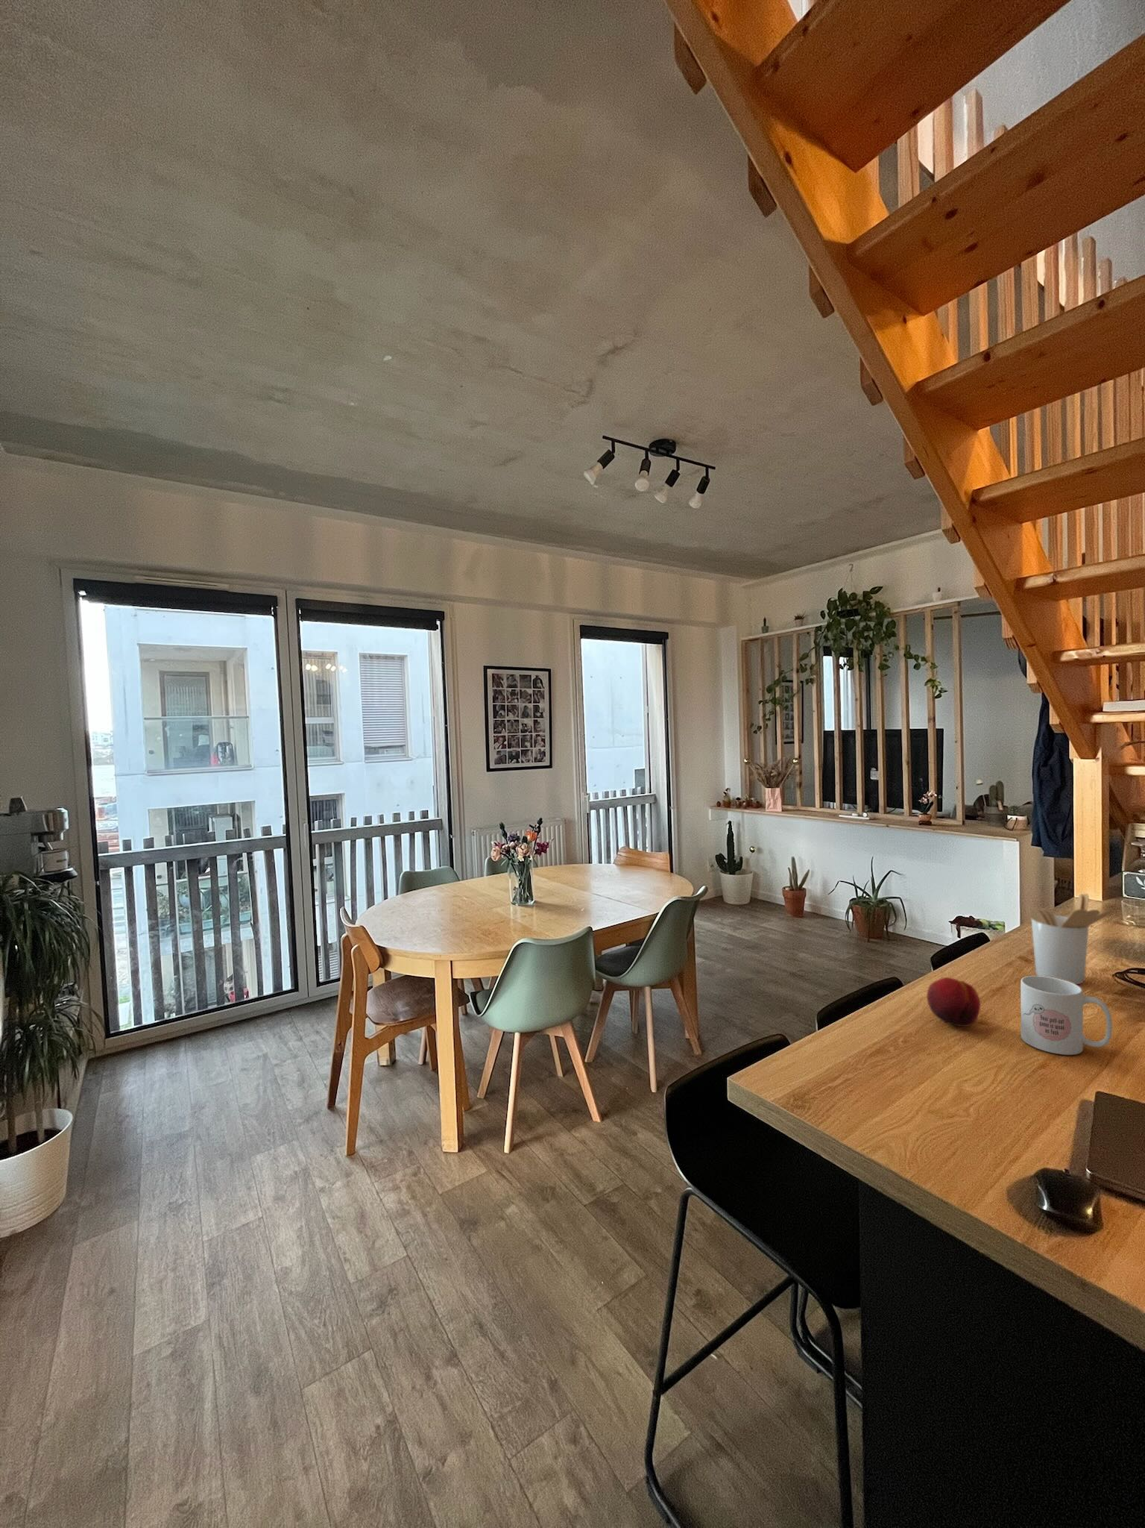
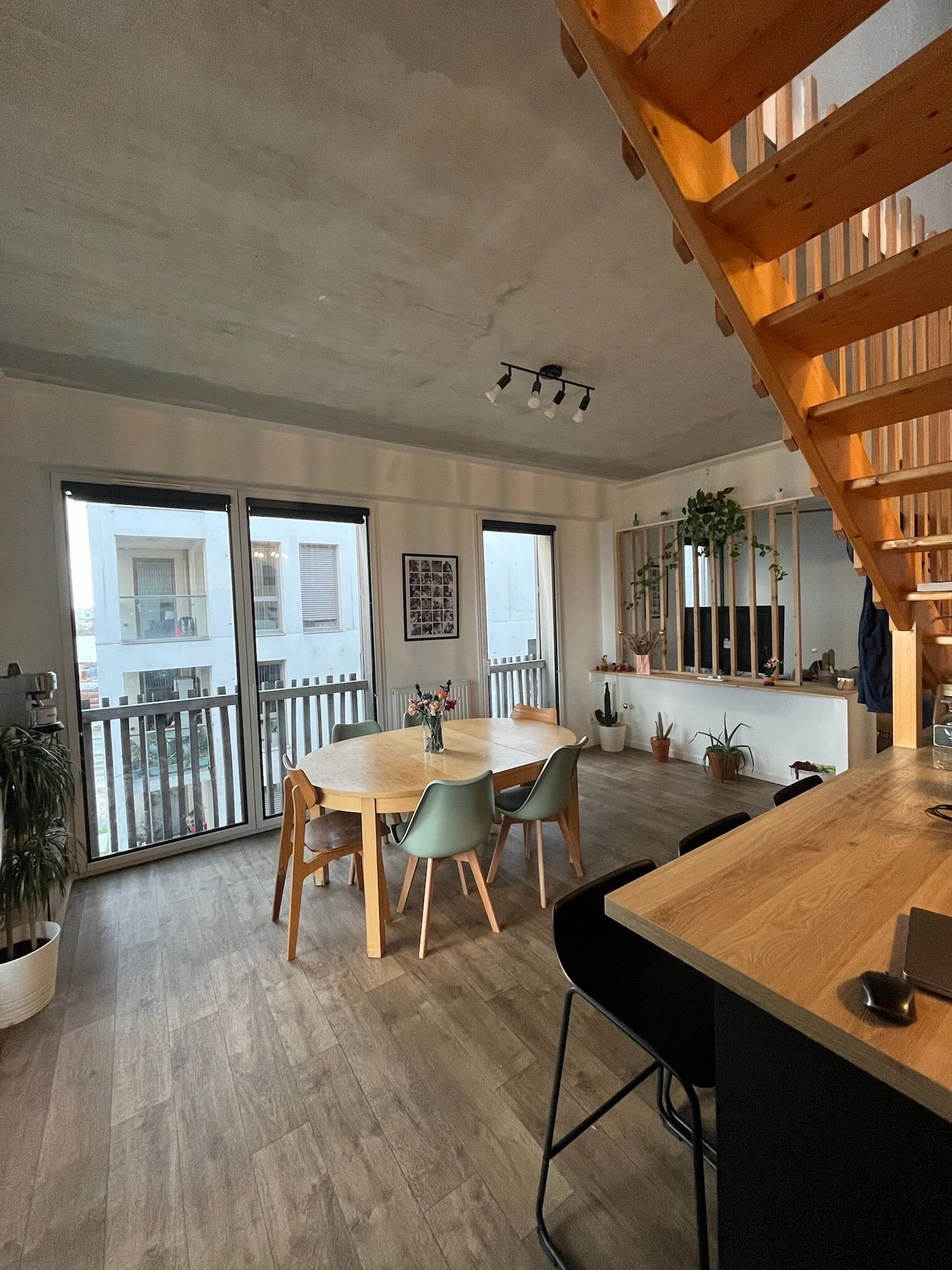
- fruit (953, 1001)
- mug (1064, 1017)
- utensil holder (1069, 940)
